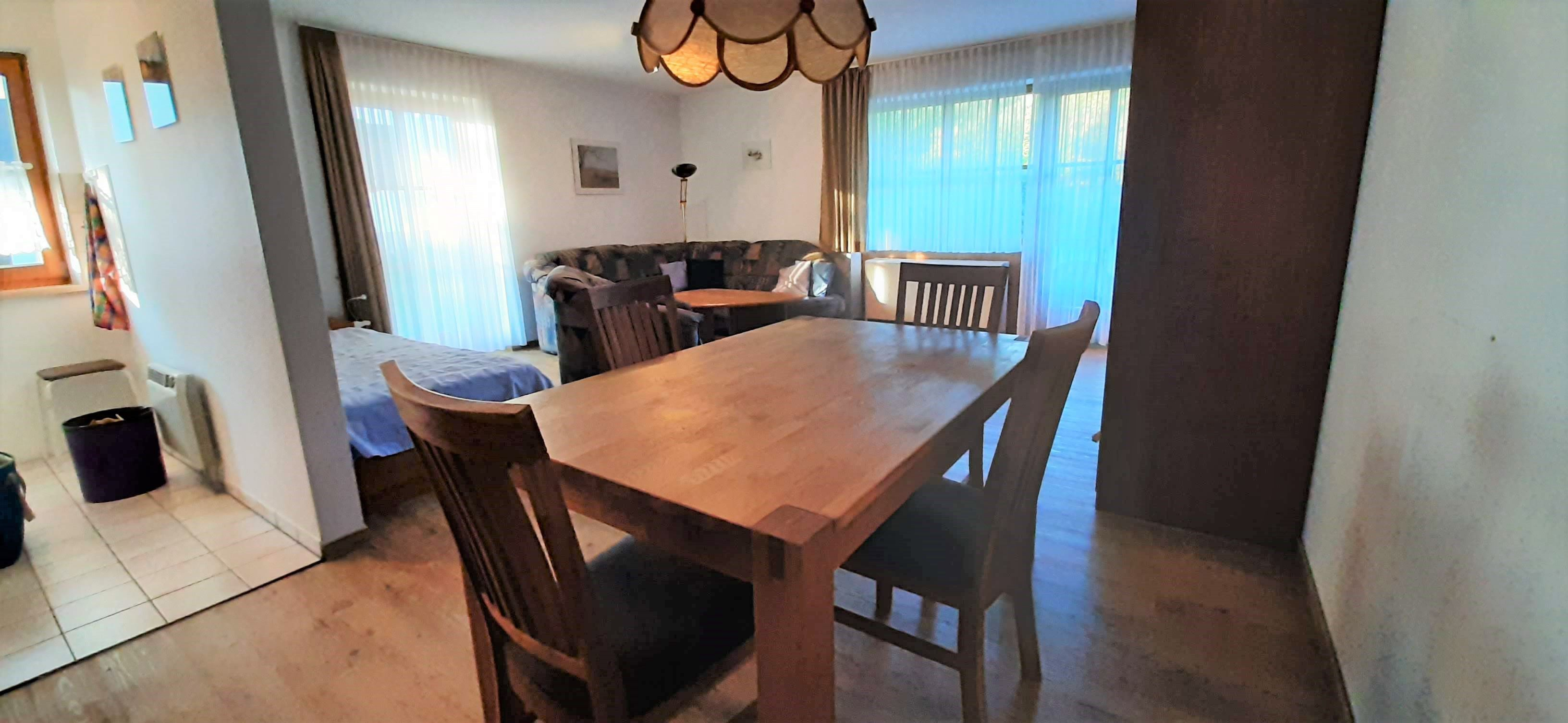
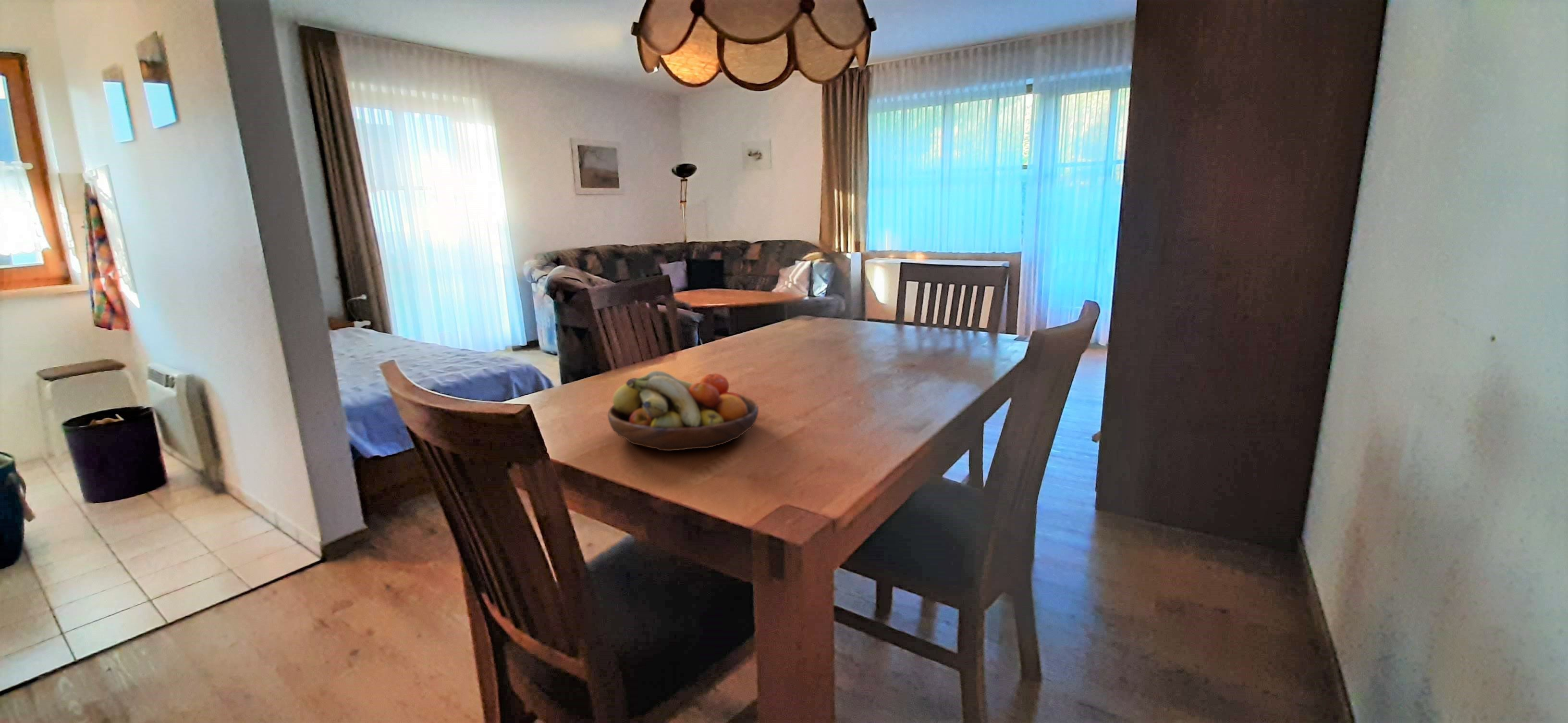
+ fruit bowl (684, 401)
